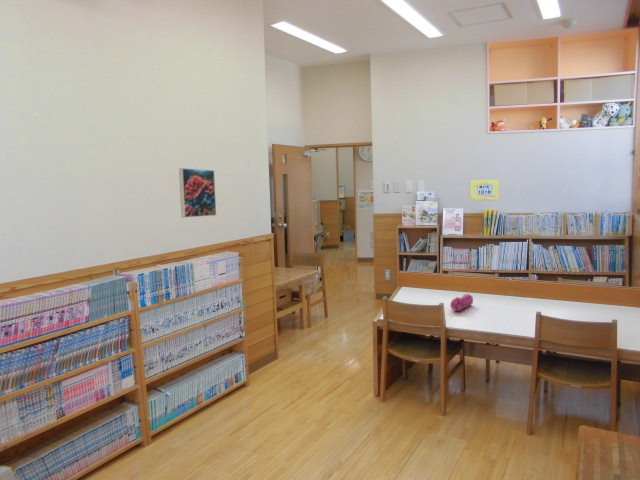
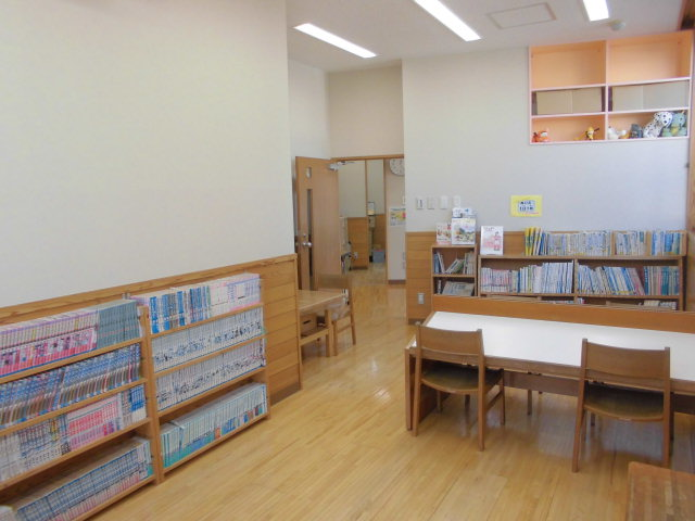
- pencil case (462, 301)
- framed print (198, 193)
